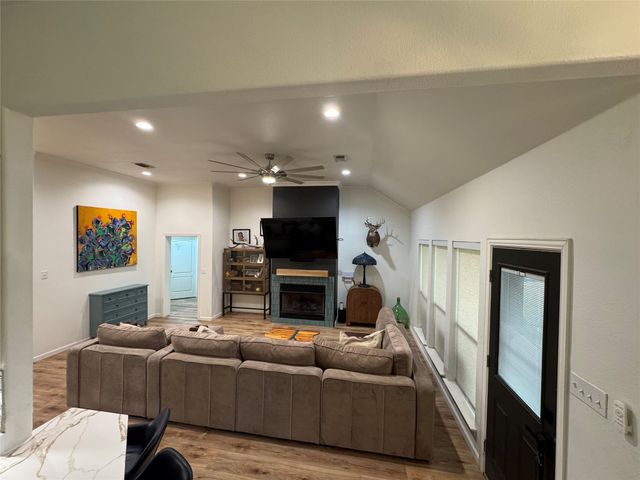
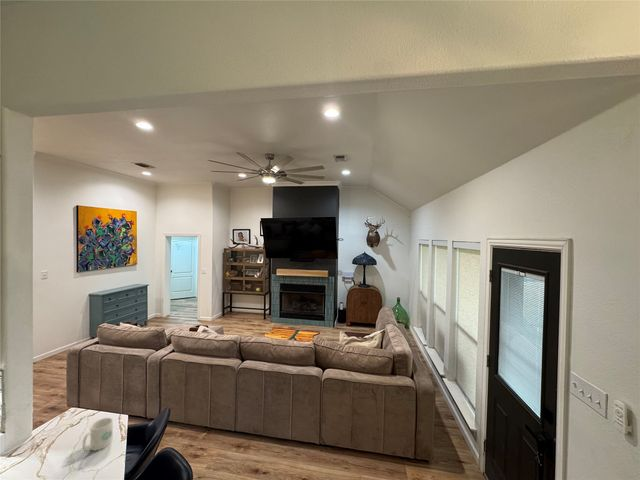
+ mug (97, 436)
